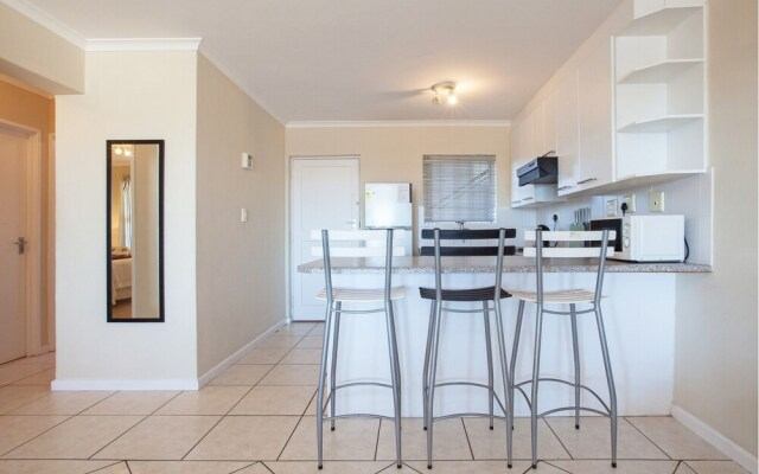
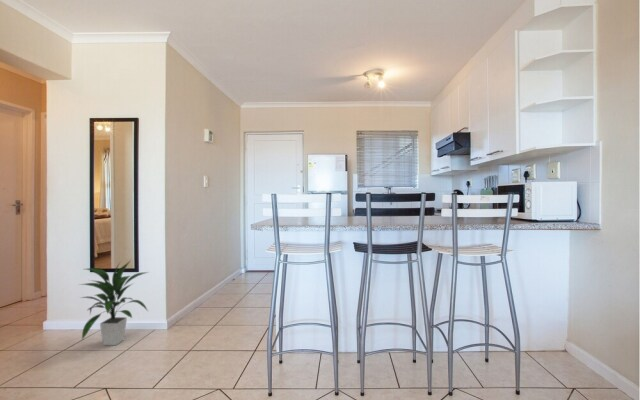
+ indoor plant (110, 301)
